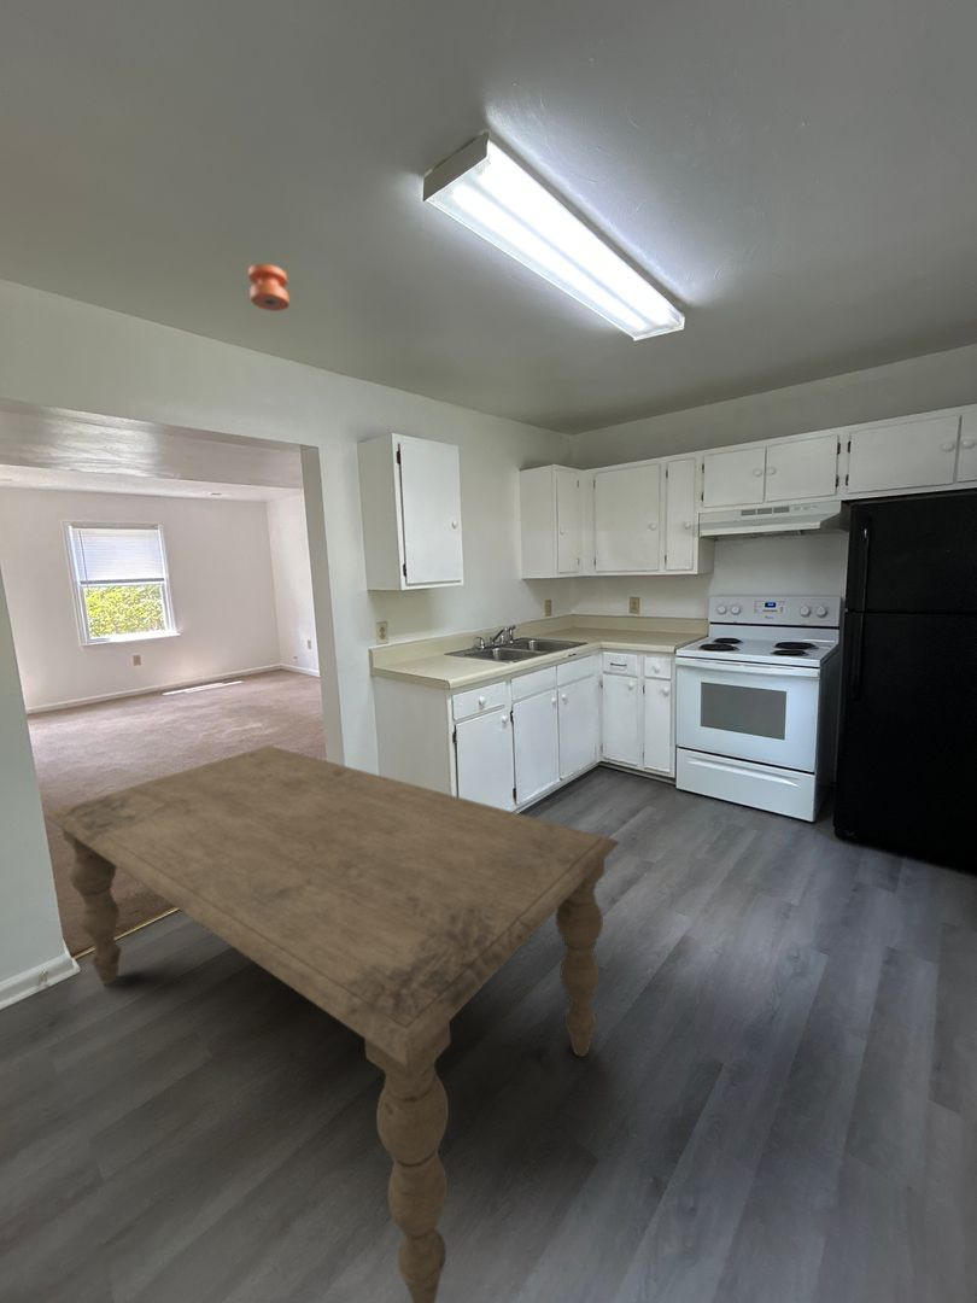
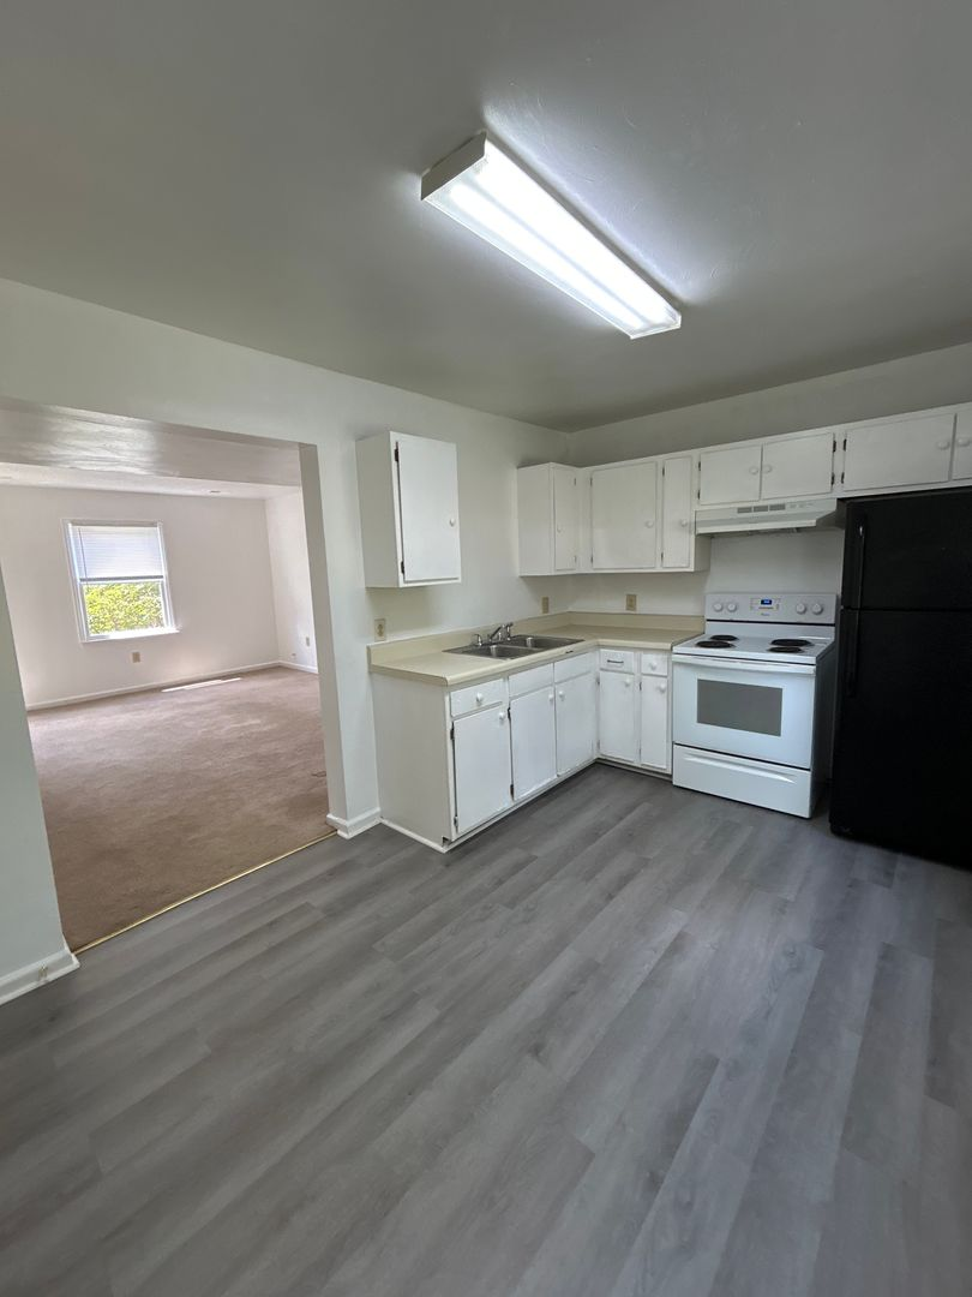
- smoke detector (269, 287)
- dining table (312, 919)
